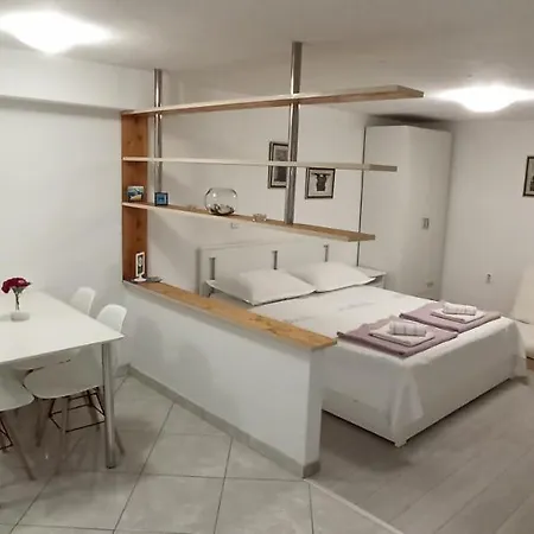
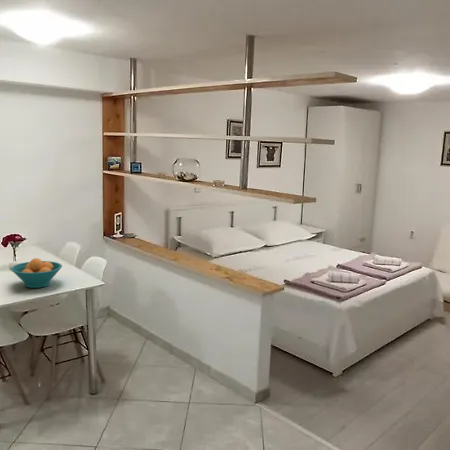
+ fruit bowl (37, 271)
